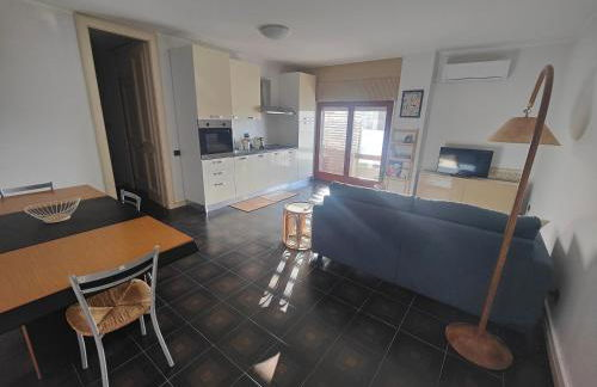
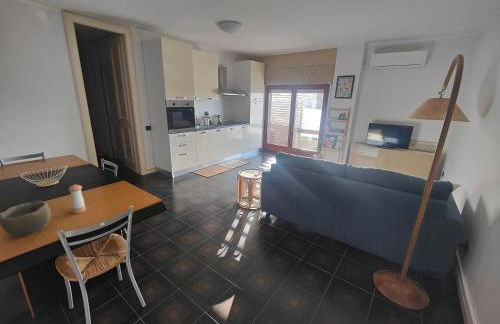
+ bowl (27, 219)
+ pepper shaker (77, 197)
